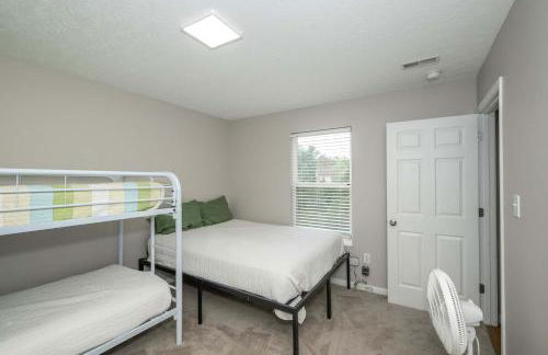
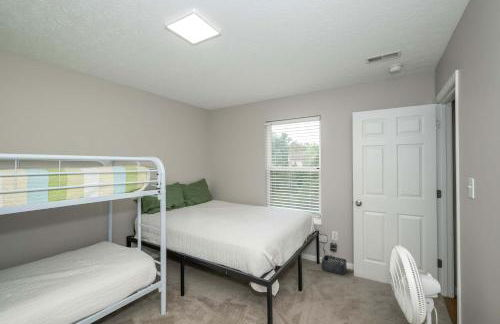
+ storage bin (334, 264)
